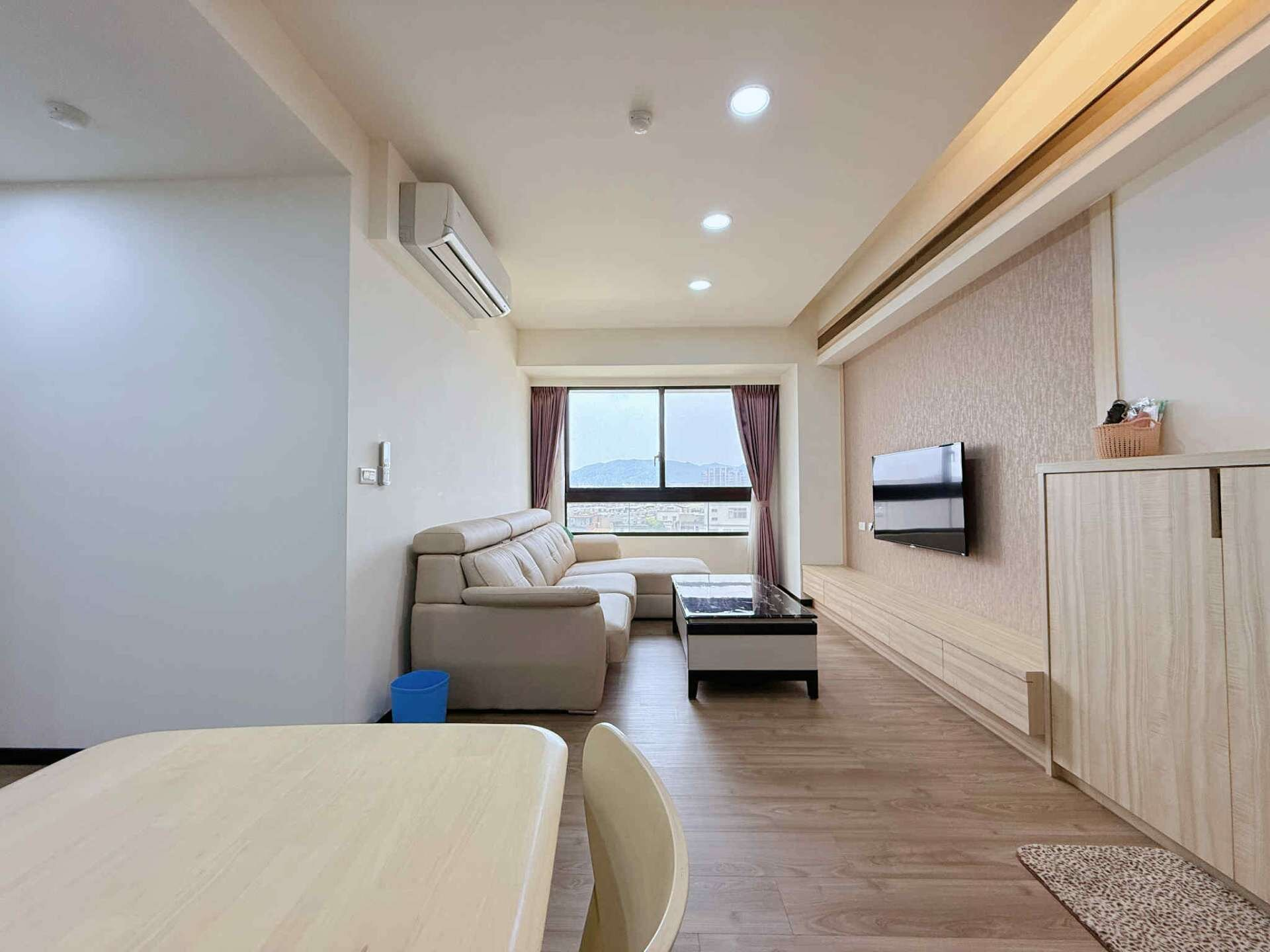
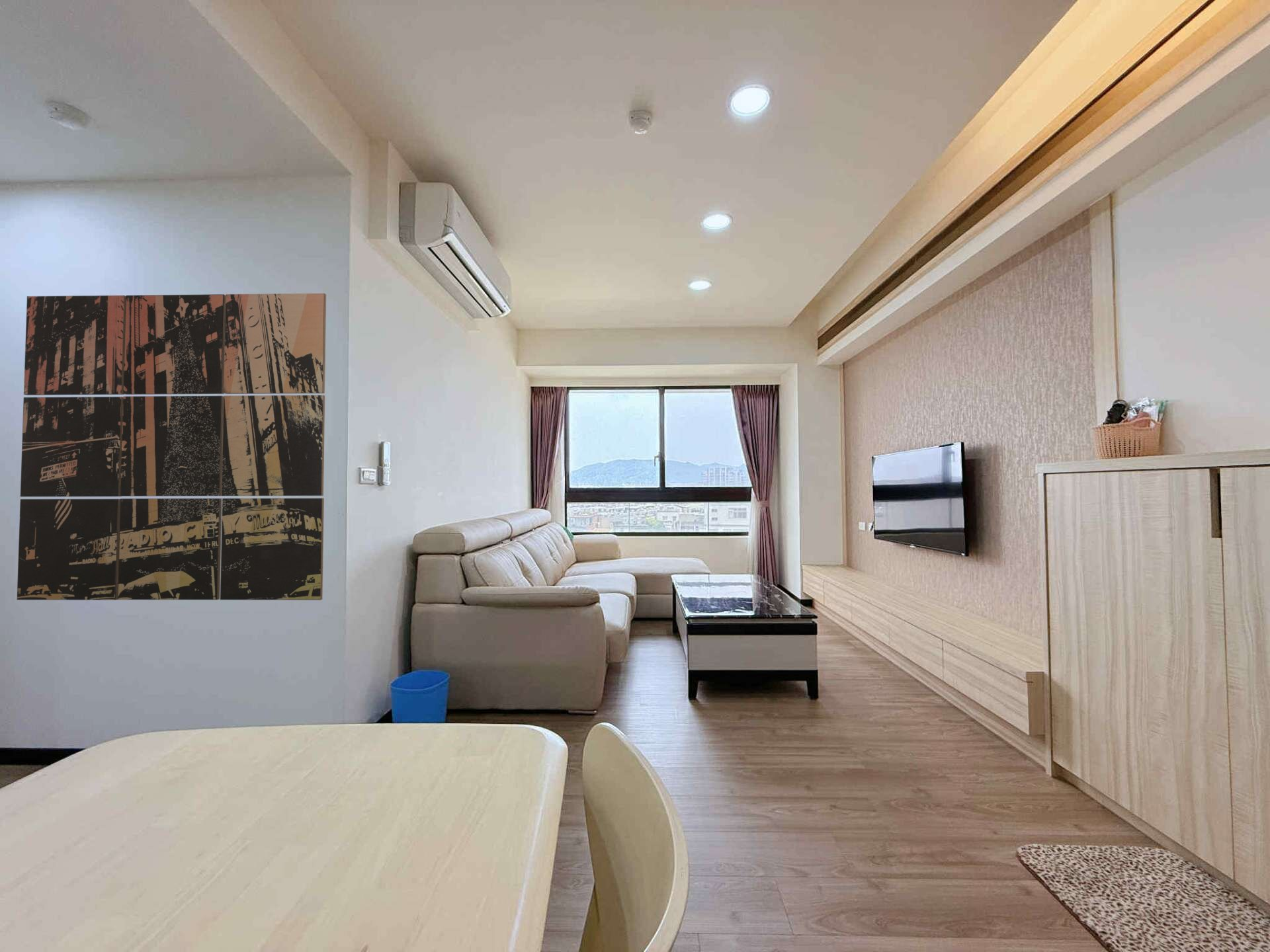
+ wall art (173, 446)
